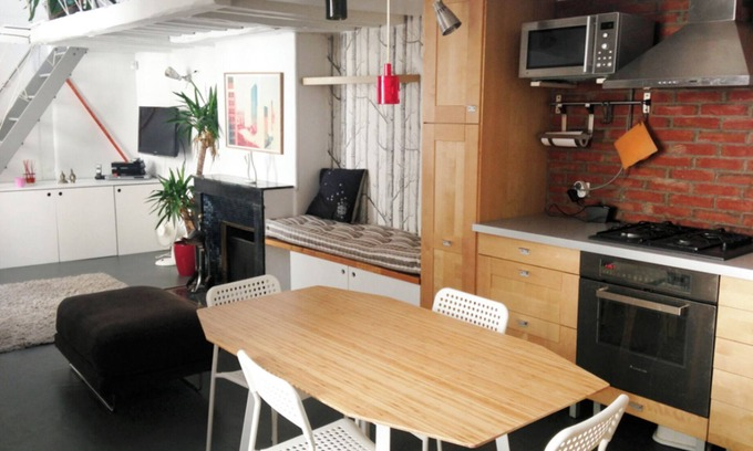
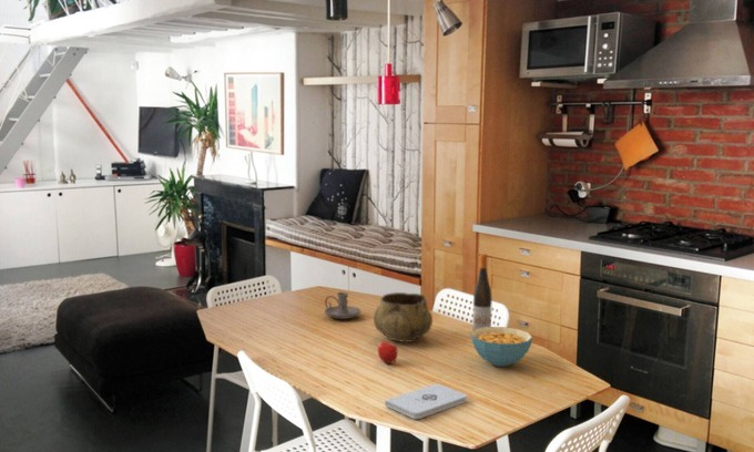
+ candle holder (339, 304)
+ cereal bowl (500, 349)
+ decorative bowl (403, 318)
+ apple (387, 350)
+ notepad (427, 400)
+ wine bottle (482, 292)
